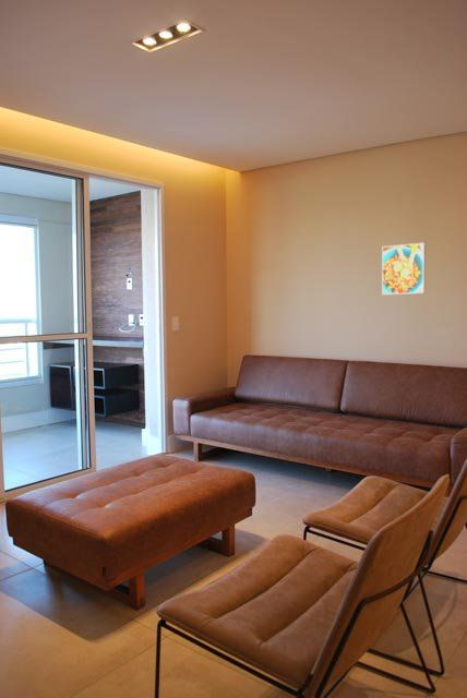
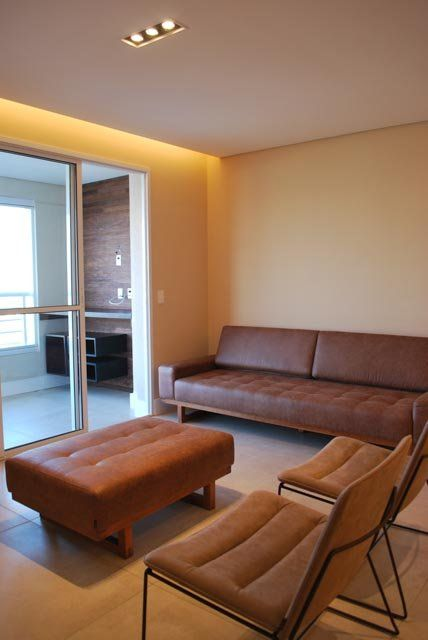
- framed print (403, 269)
